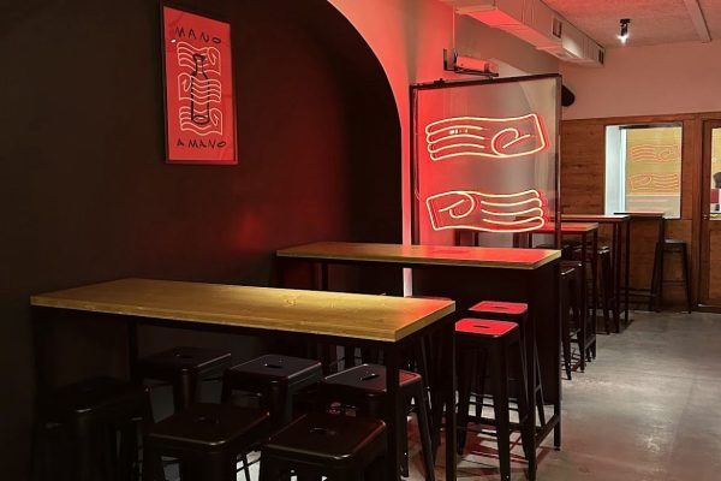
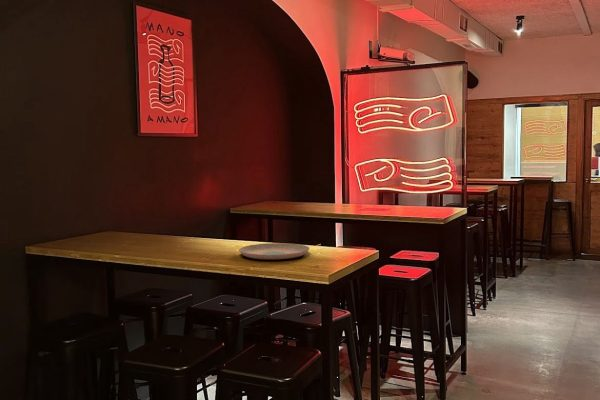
+ plate (274, 251)
